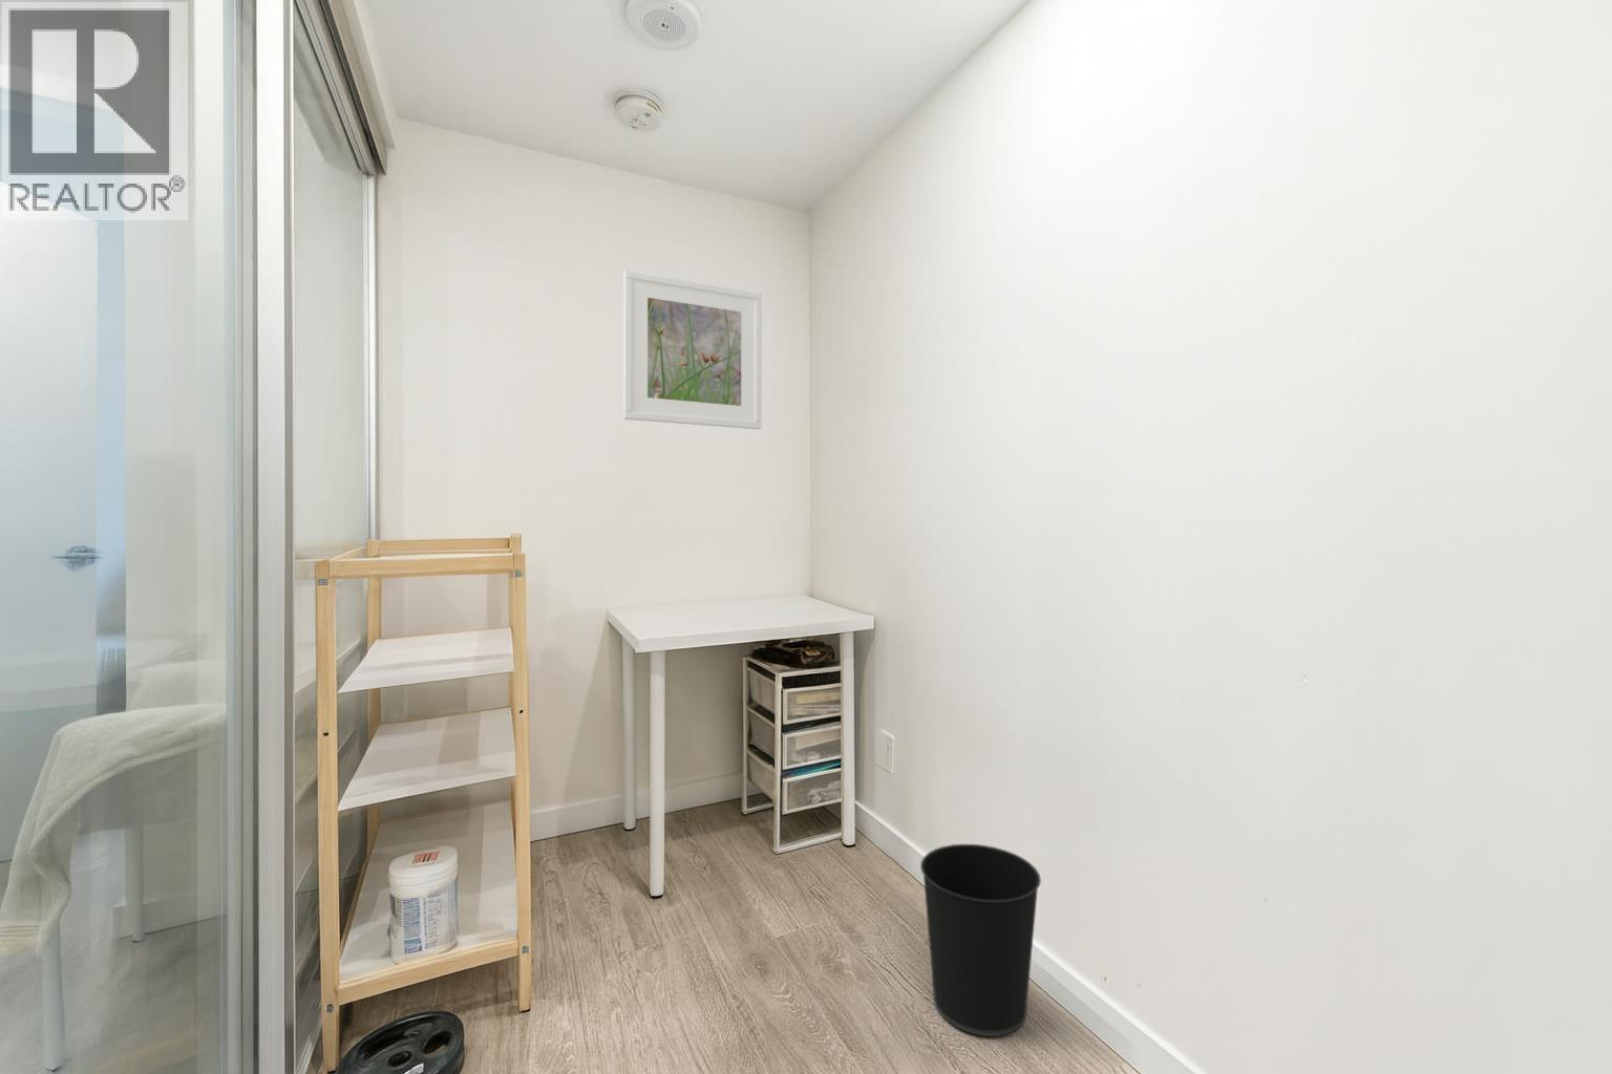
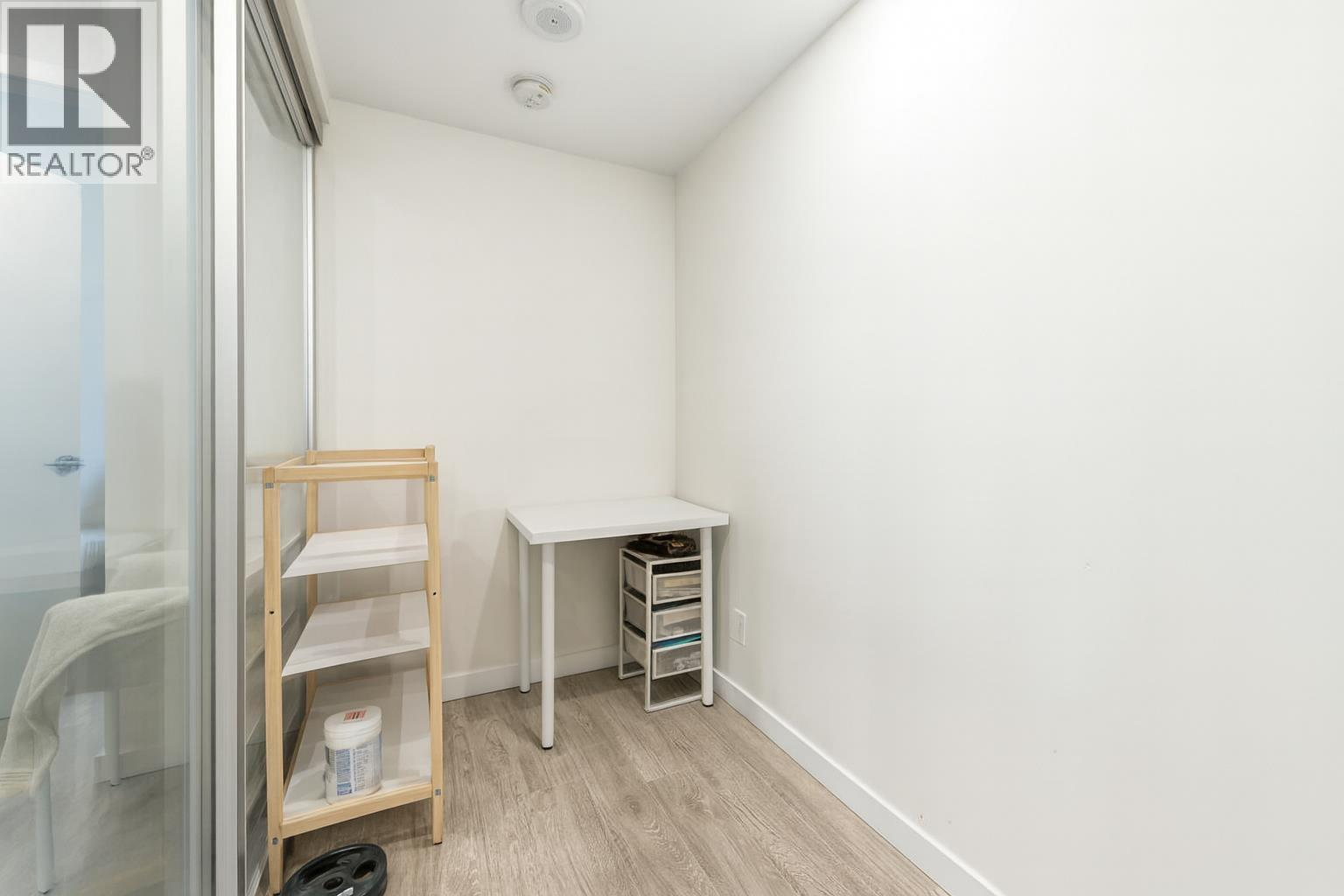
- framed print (694, 354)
- wastebasket (979, 936)
